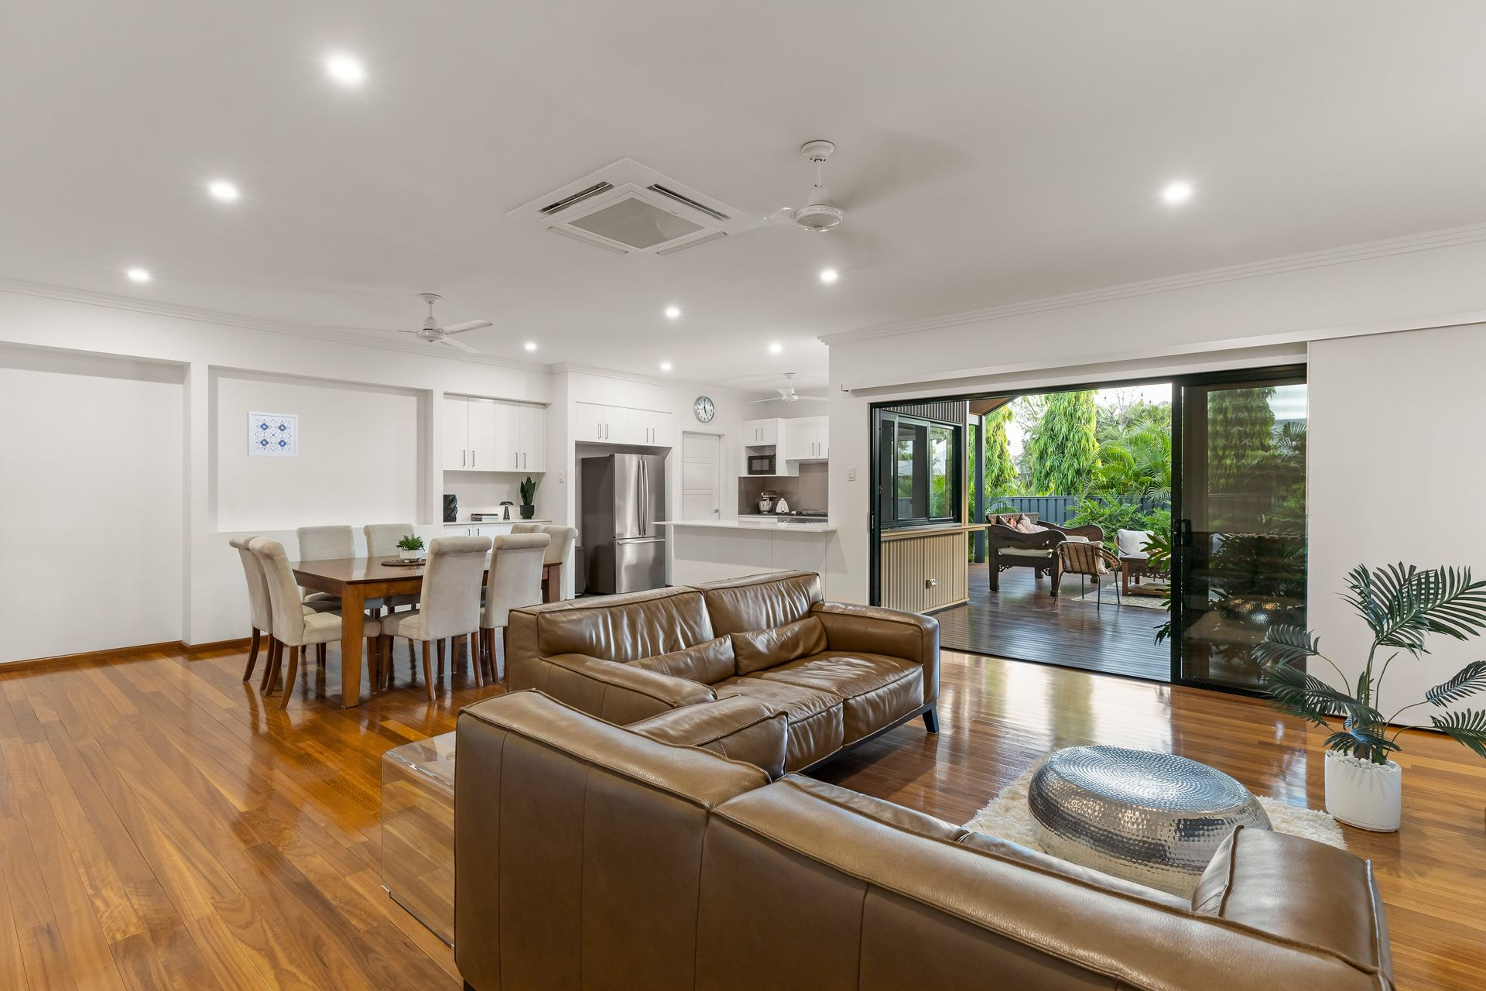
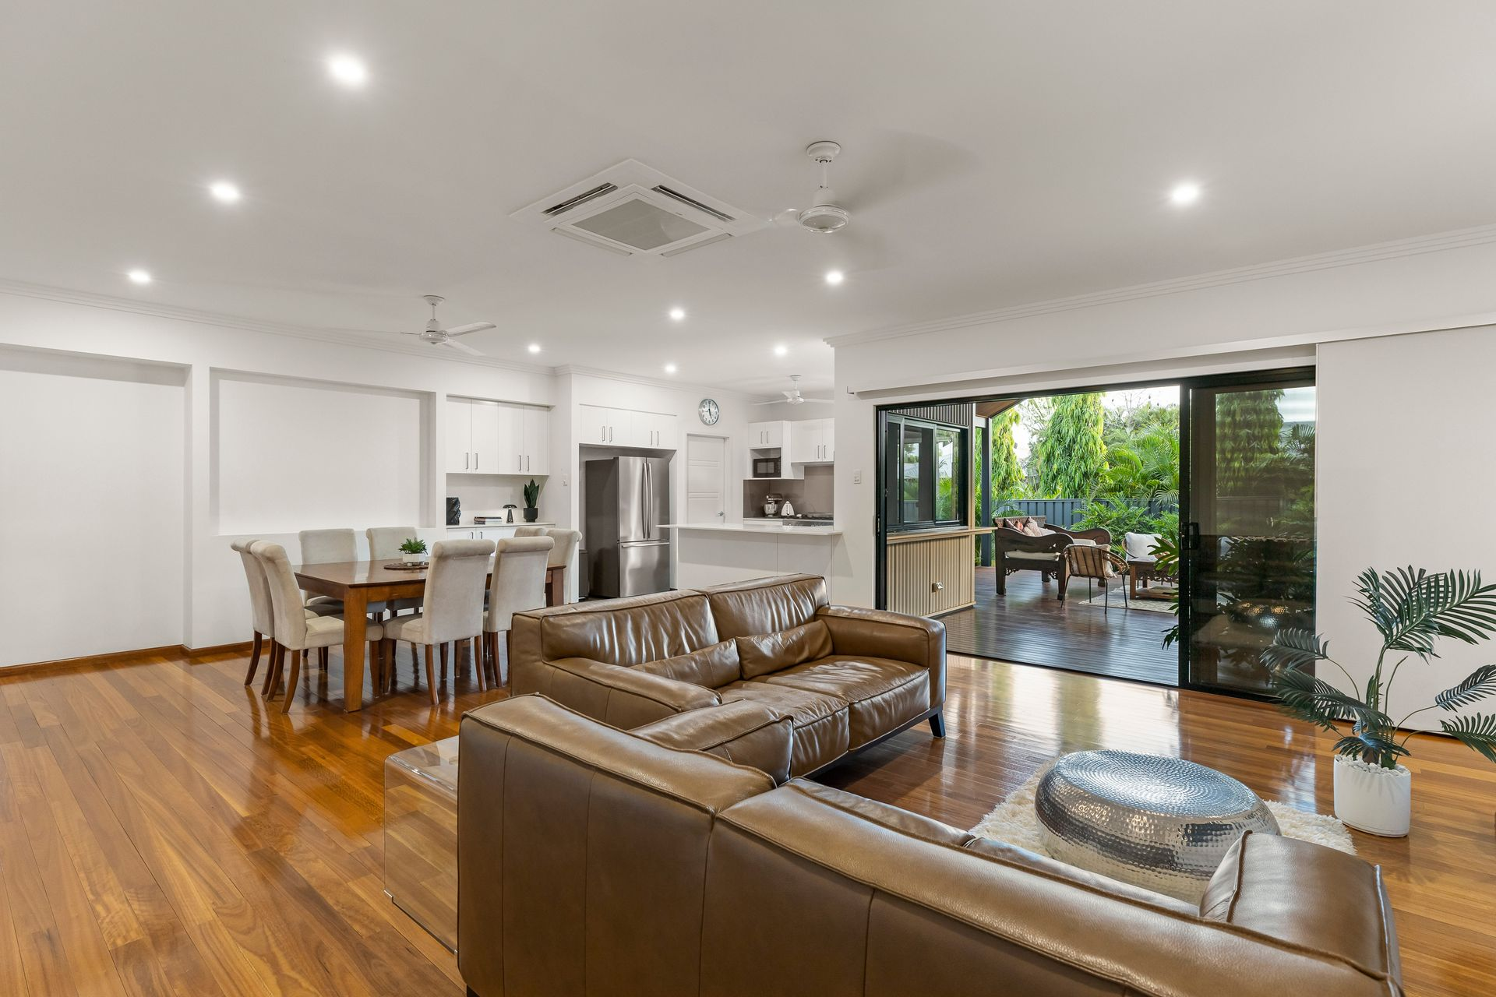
- wall art (273, 435)
